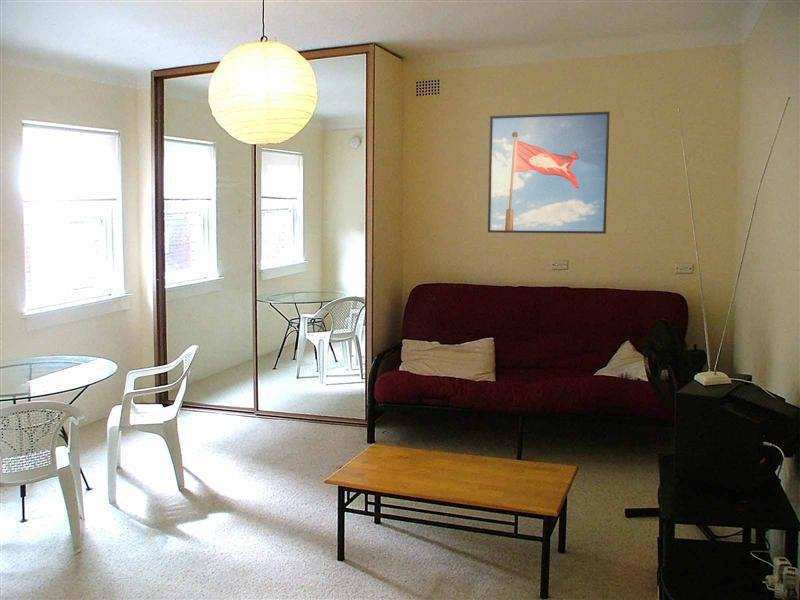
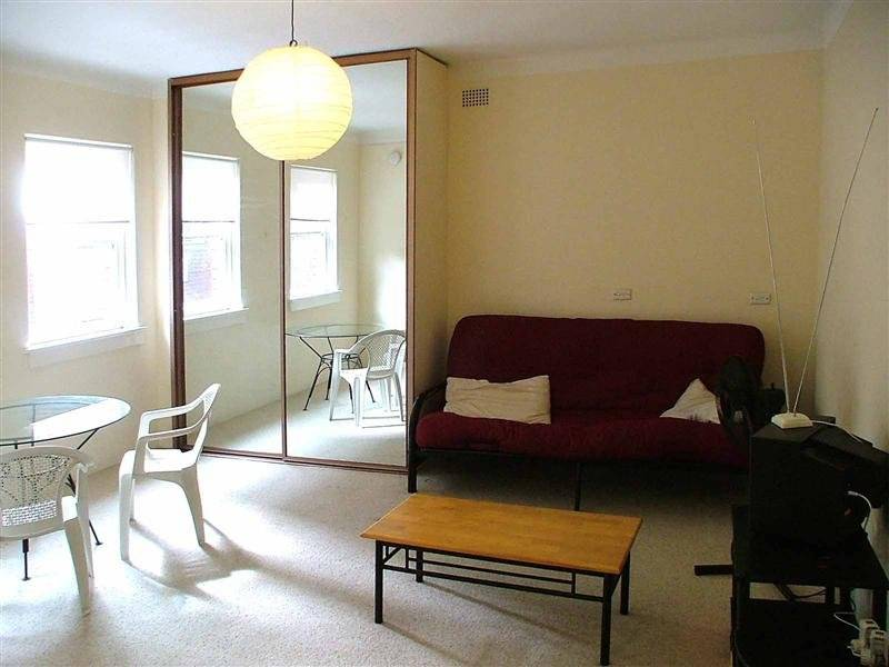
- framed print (546, 173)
